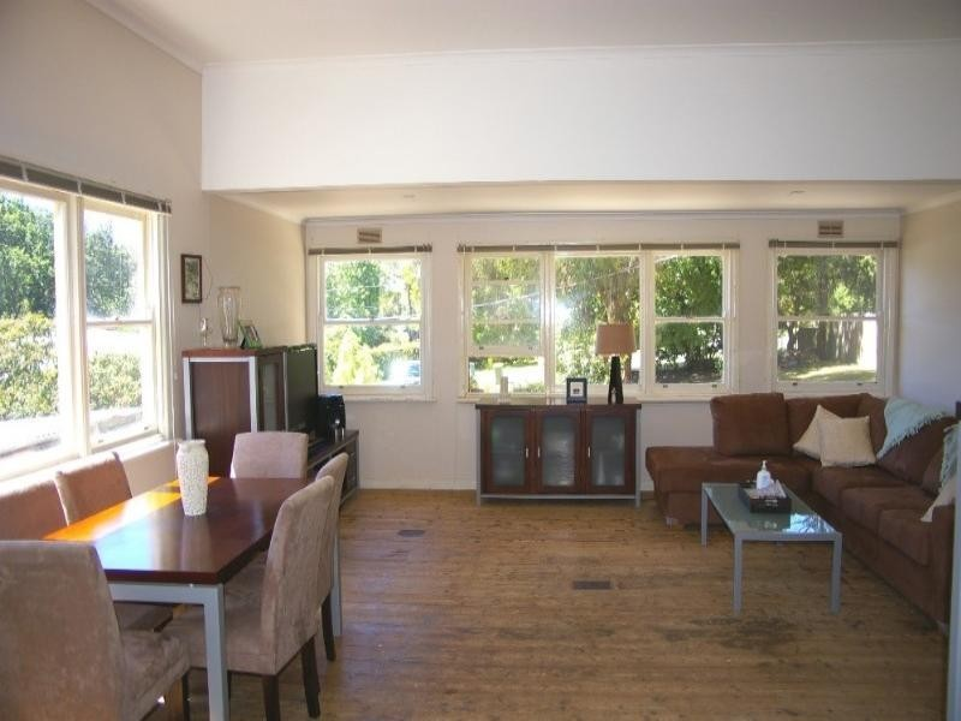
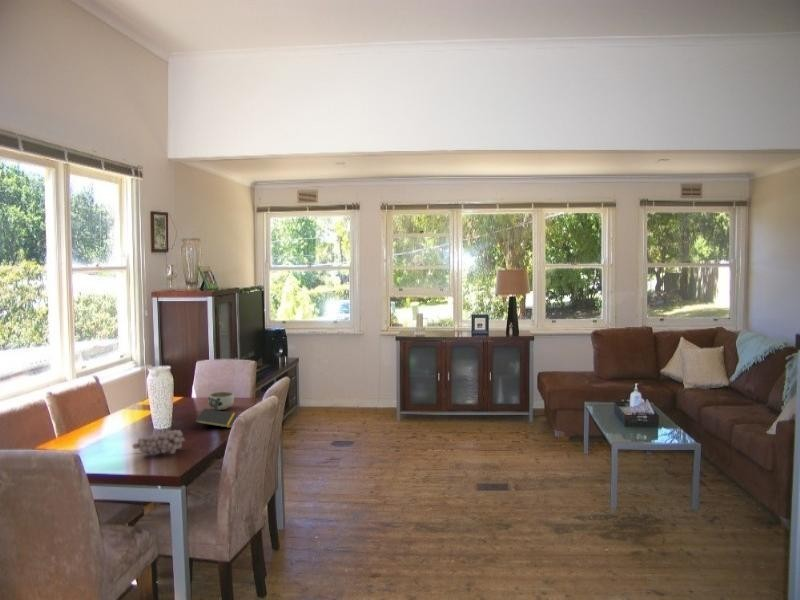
+ fruit (159, 442)
+ notepad (217, 417)
+ bowl (221, 401)
